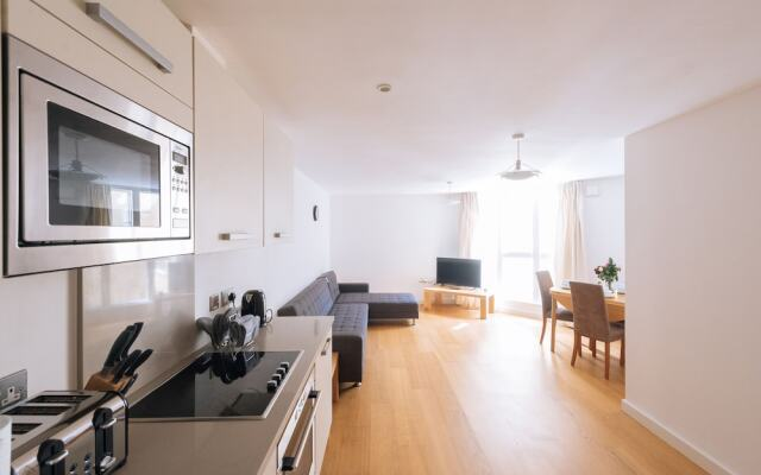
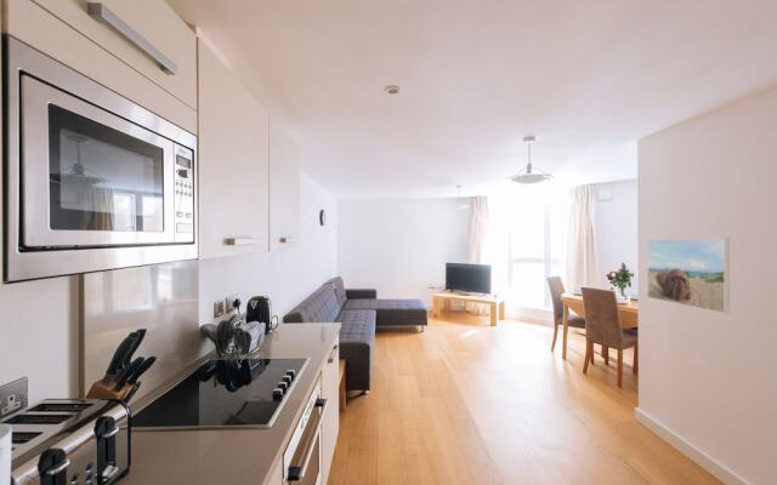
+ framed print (682, 272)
